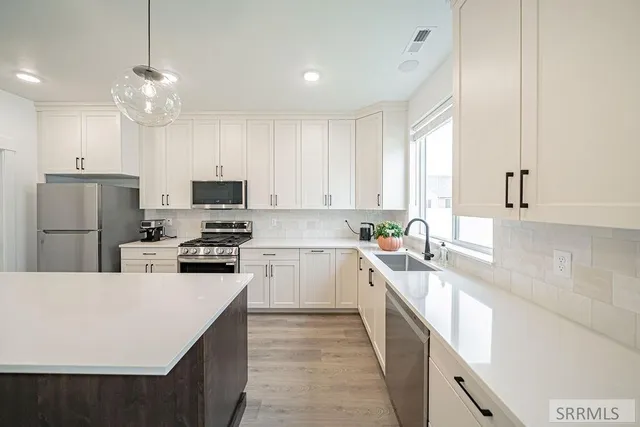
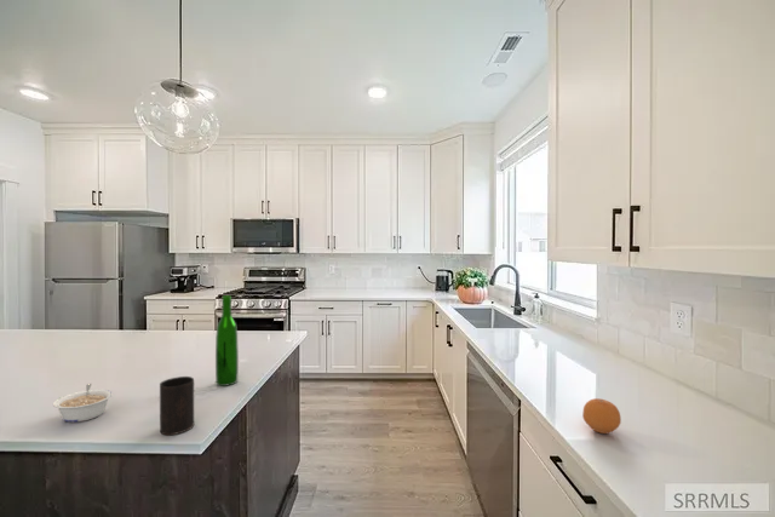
+ cup (177, 404)
+ fruit (601, 415)
+ wine bottle (226, 339)
+ legume (82, 404)
